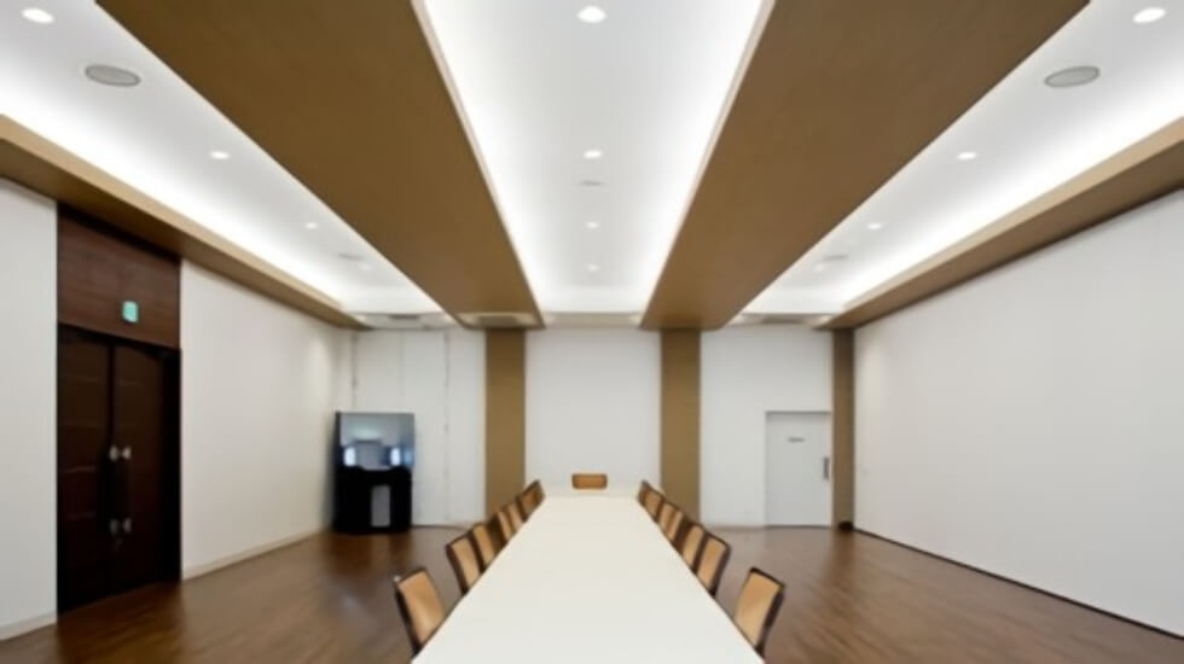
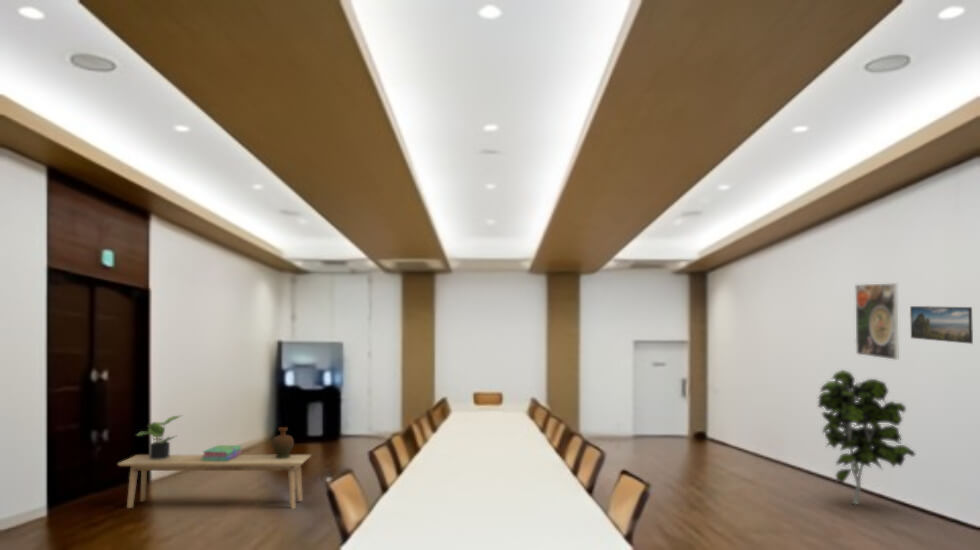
+ indoor plant (862, 438)
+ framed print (939, 323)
+ stack of books (222, 452)
+ decorative vase (282, 442)
+ potted plant (161, 436)
+ bench (216, 470)
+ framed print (875, 320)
